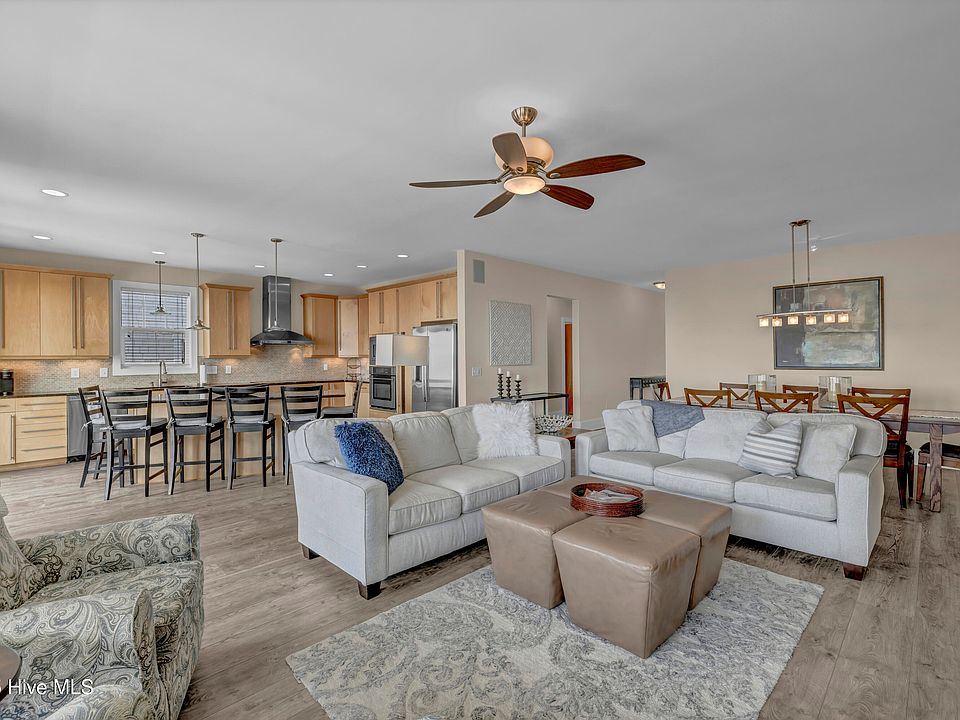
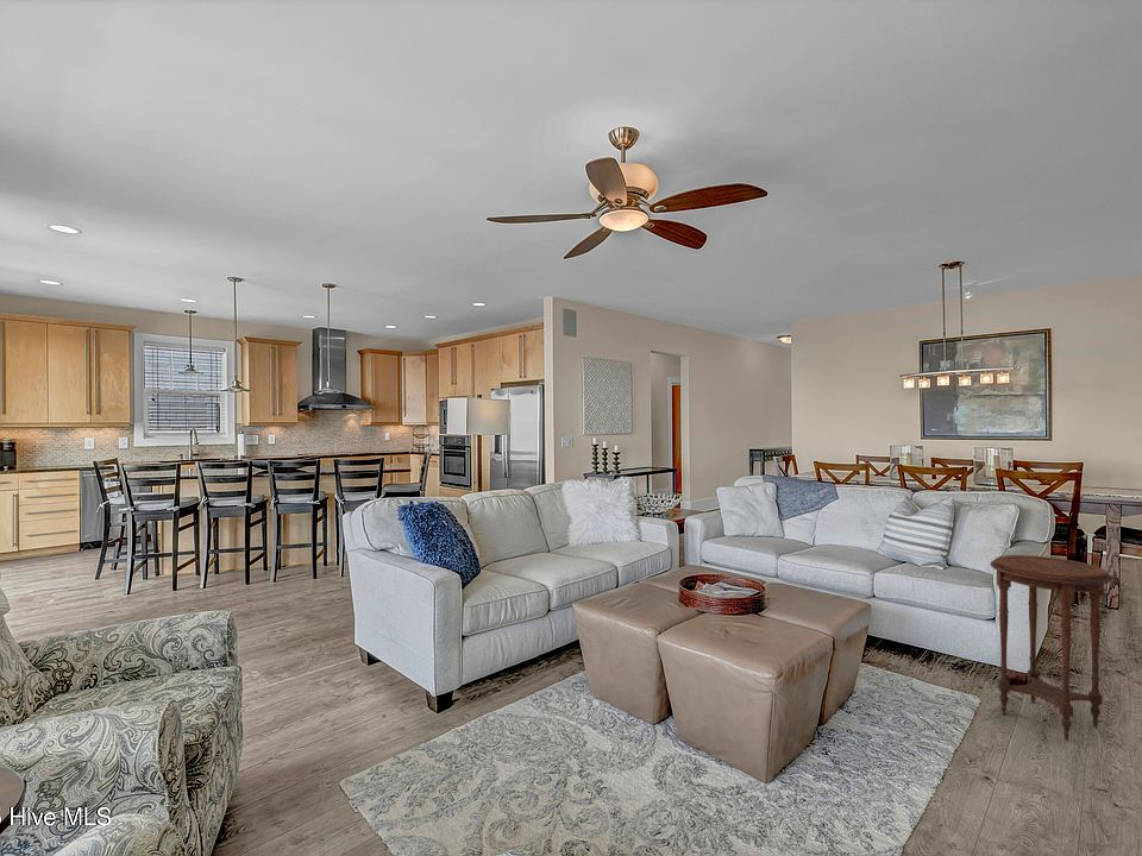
+ side table (1035, 642)
